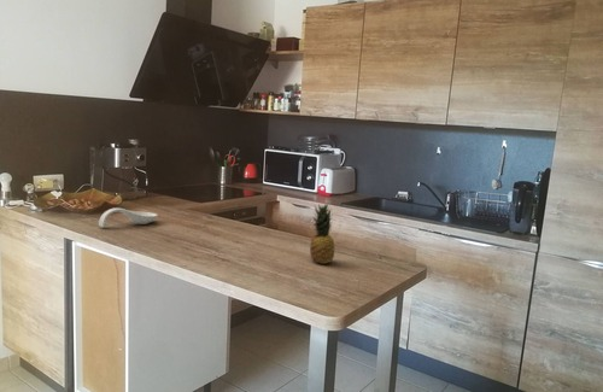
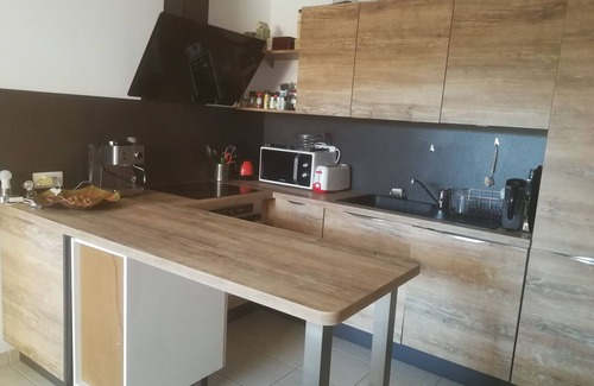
- fruit (323, 232)
- spoon rest (129, 215)
